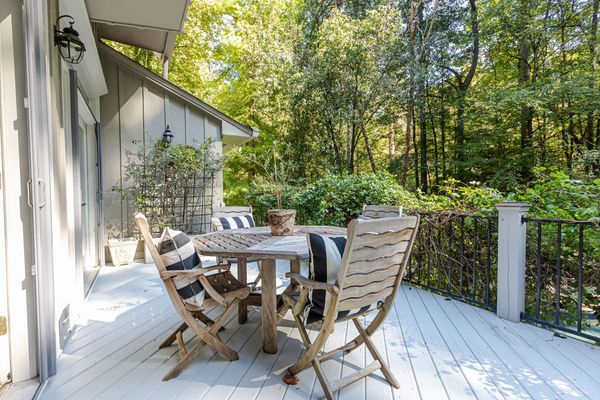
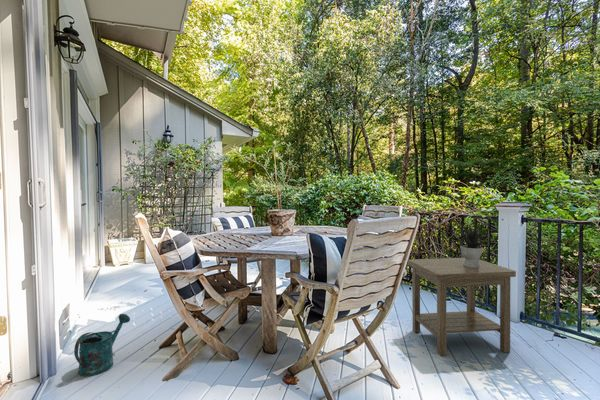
+ watering can (103, 343)
+ potted plant (469, 244)
+ side table (461, 311)
